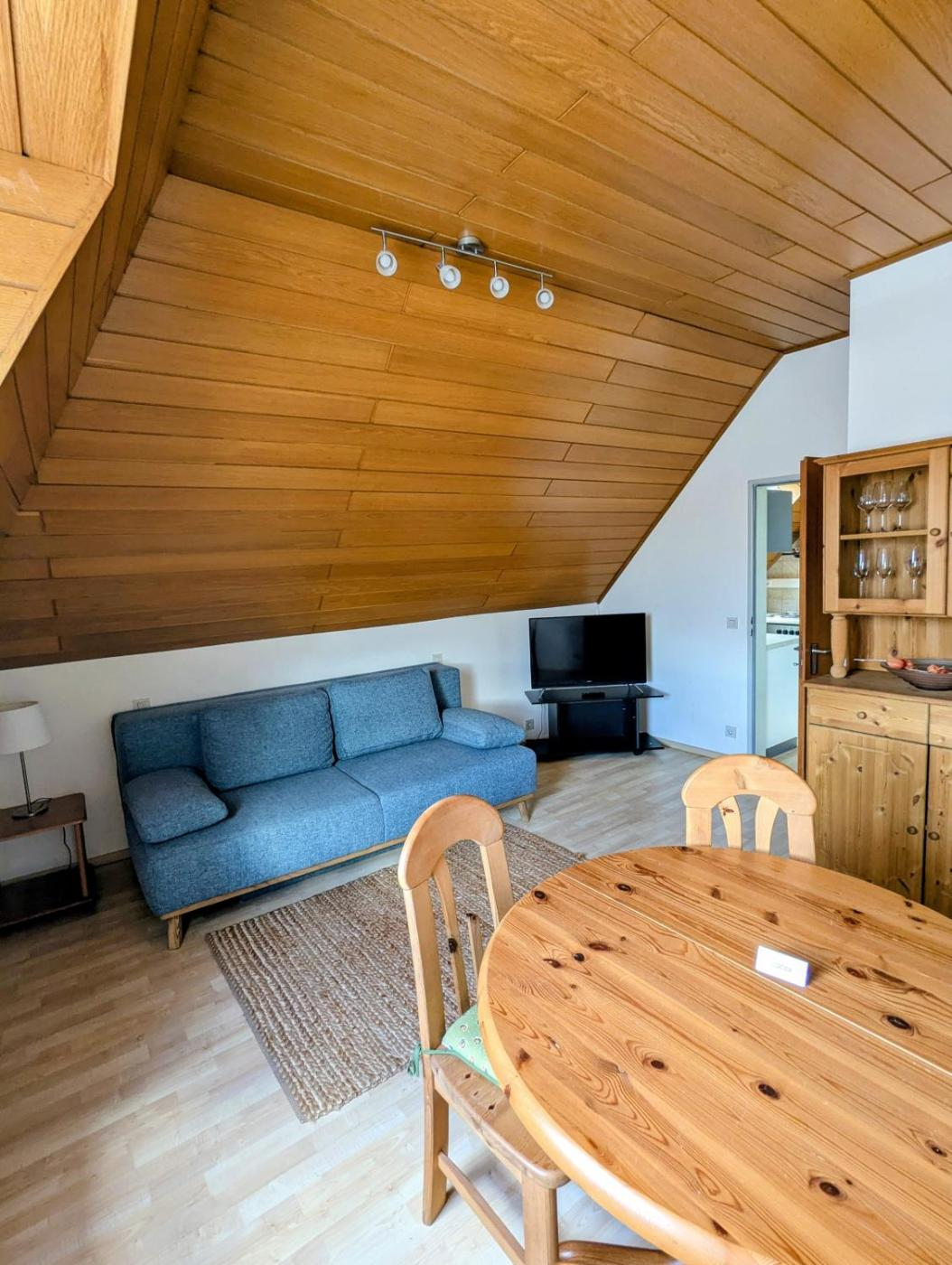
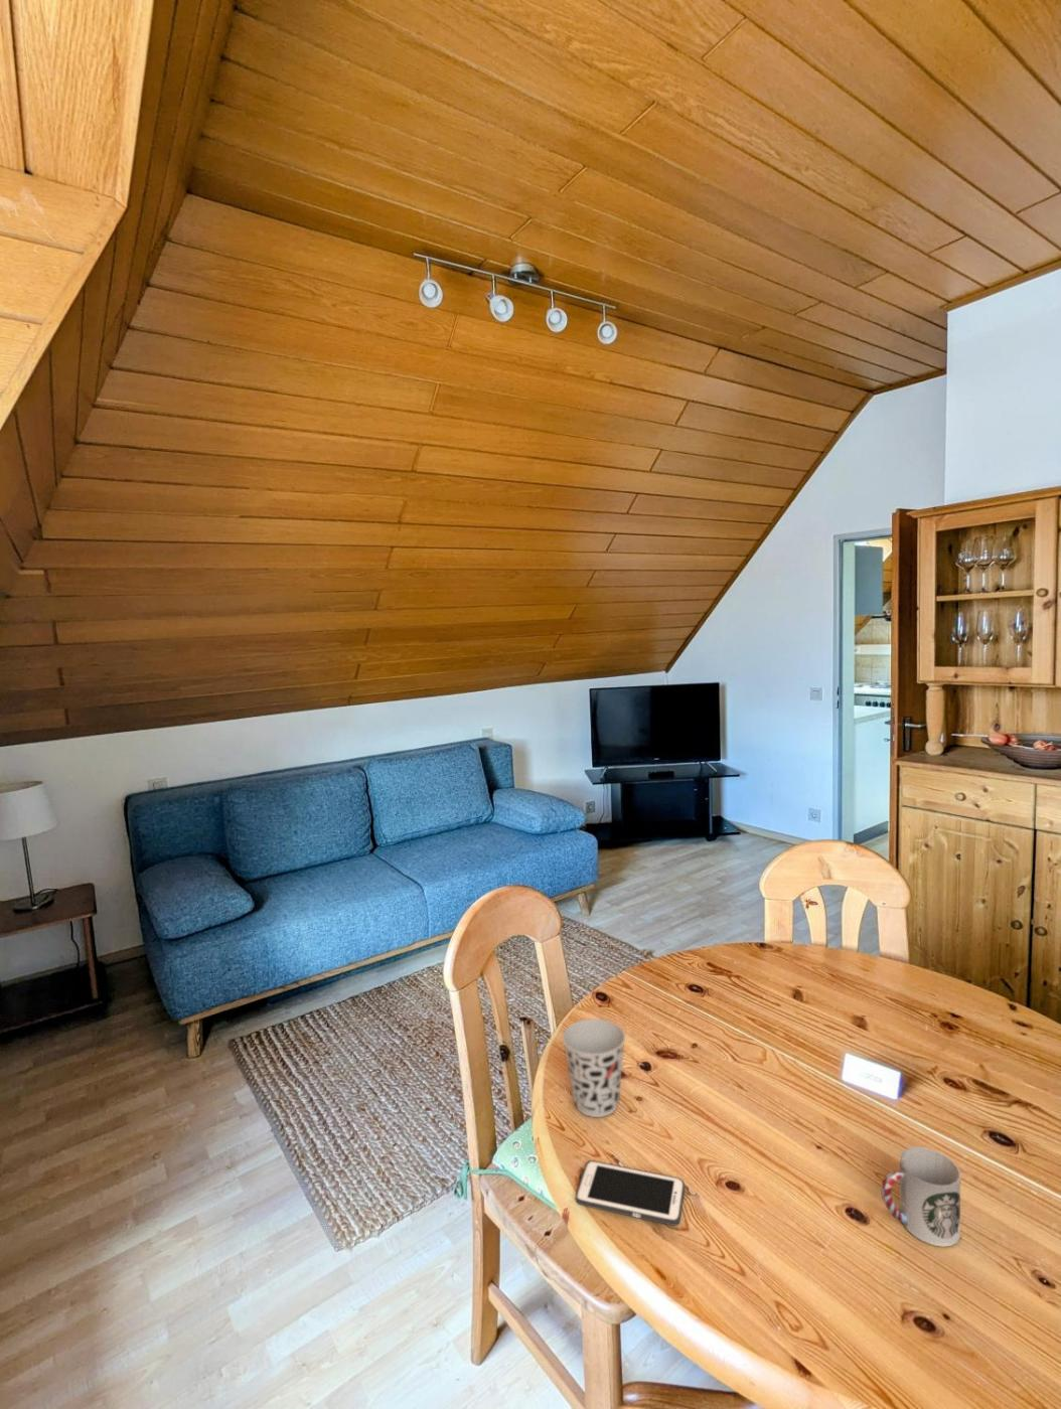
+ cup (595, 1069)
+ cup (918, 1195)
+ cell phone (630, 1192)
